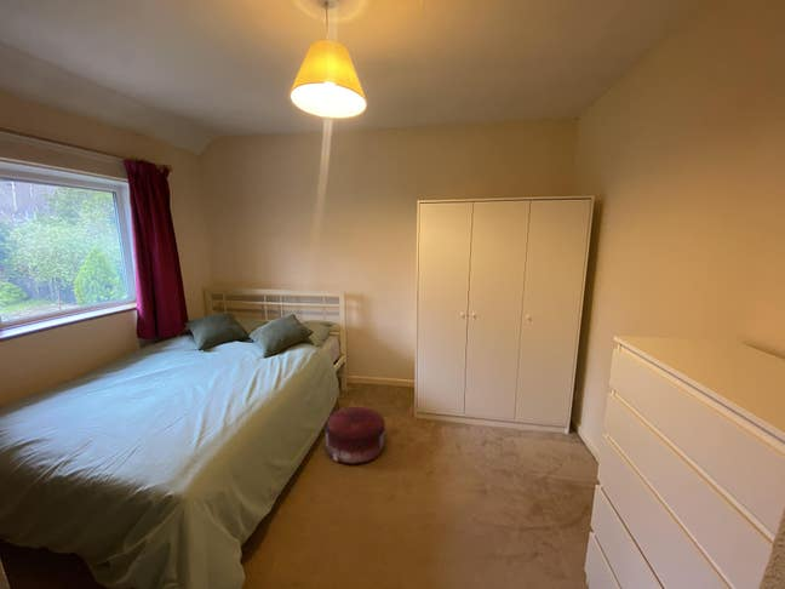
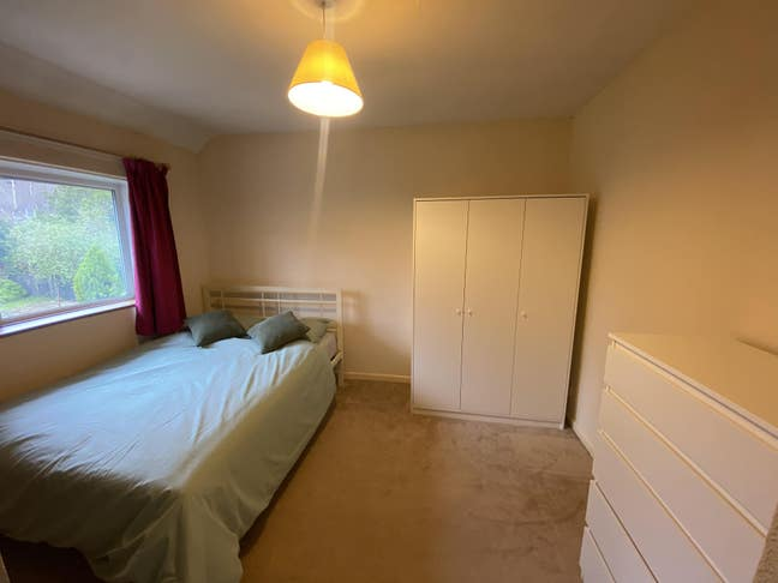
- pouf (355, 430)
